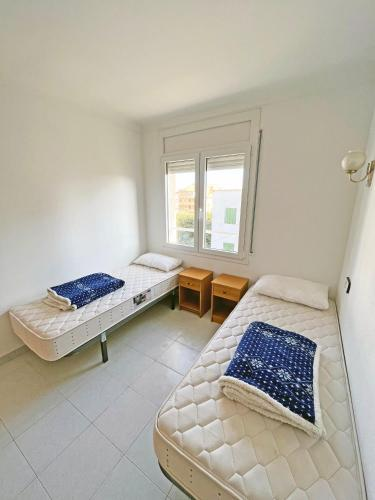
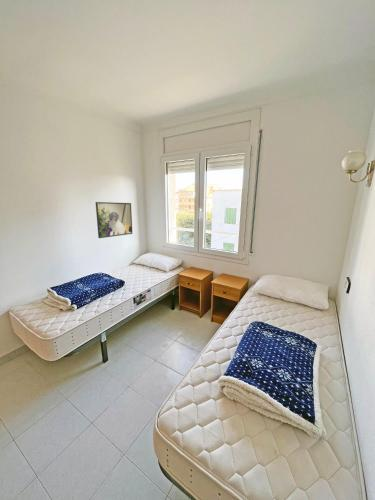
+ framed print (115, 219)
